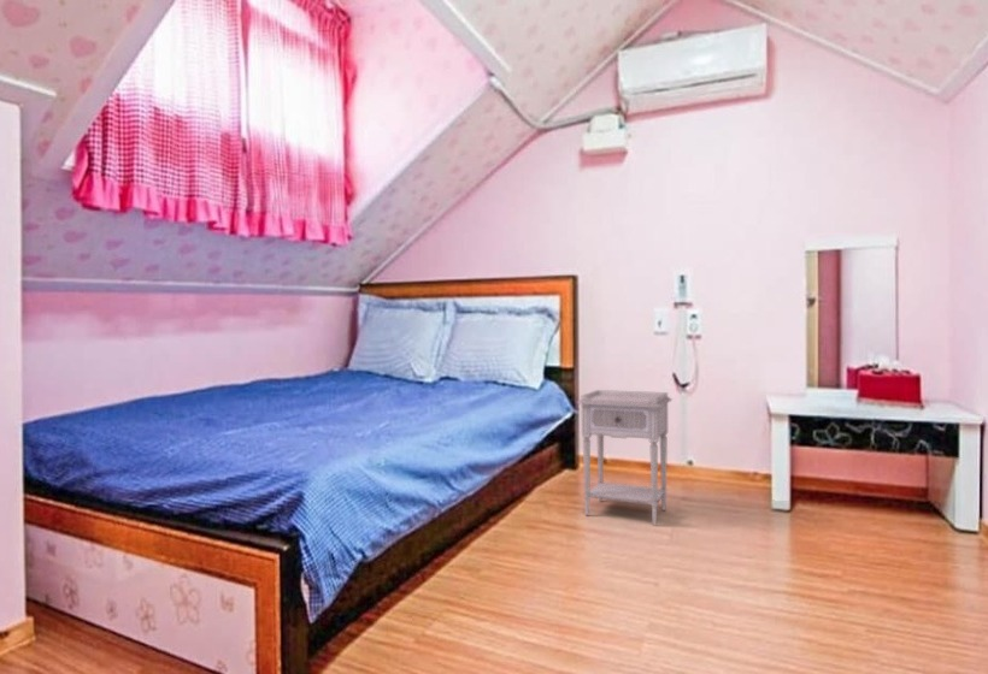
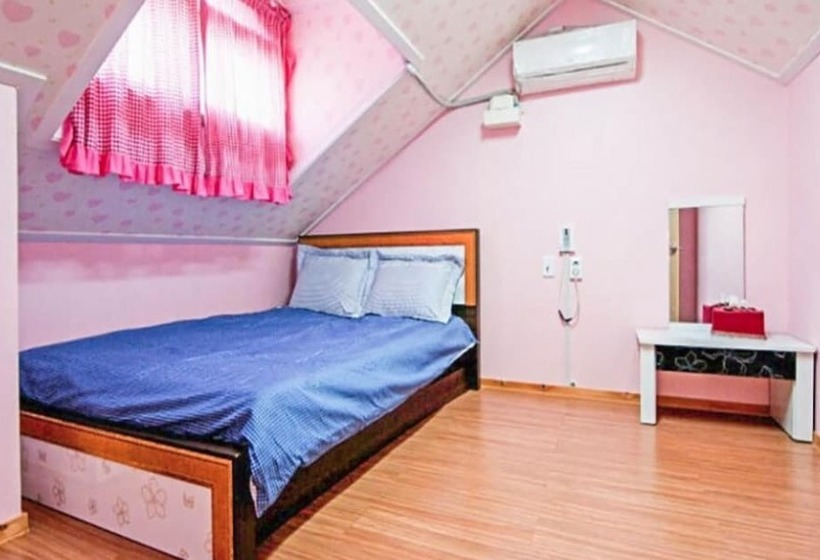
- nightstand (625, 437)
